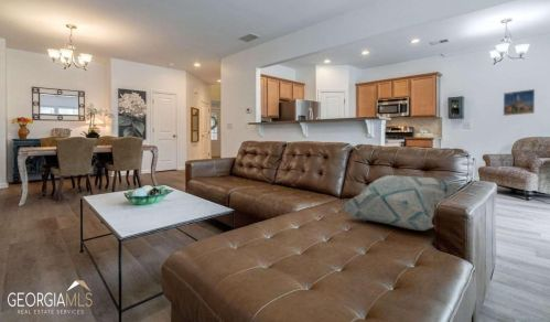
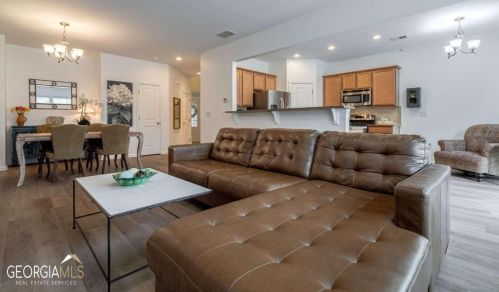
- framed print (518, 103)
- decorative pillow (400, 198)
